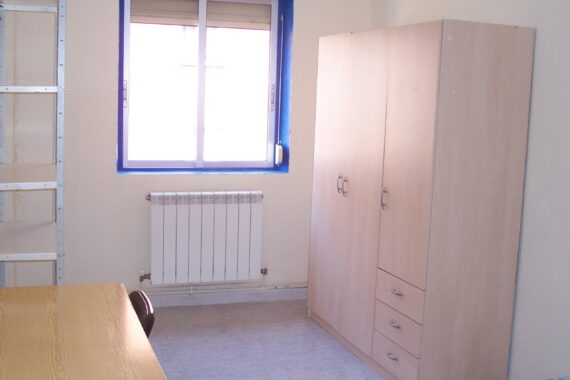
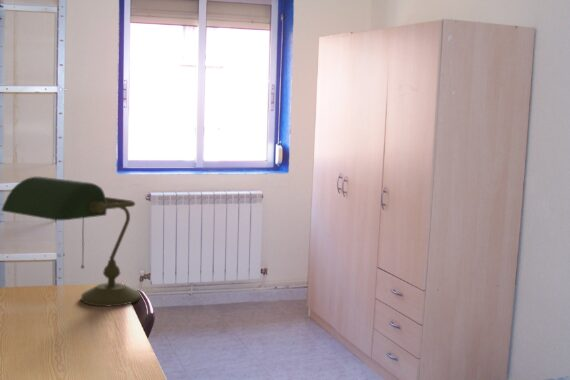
+ desk lamp (83, 242)
